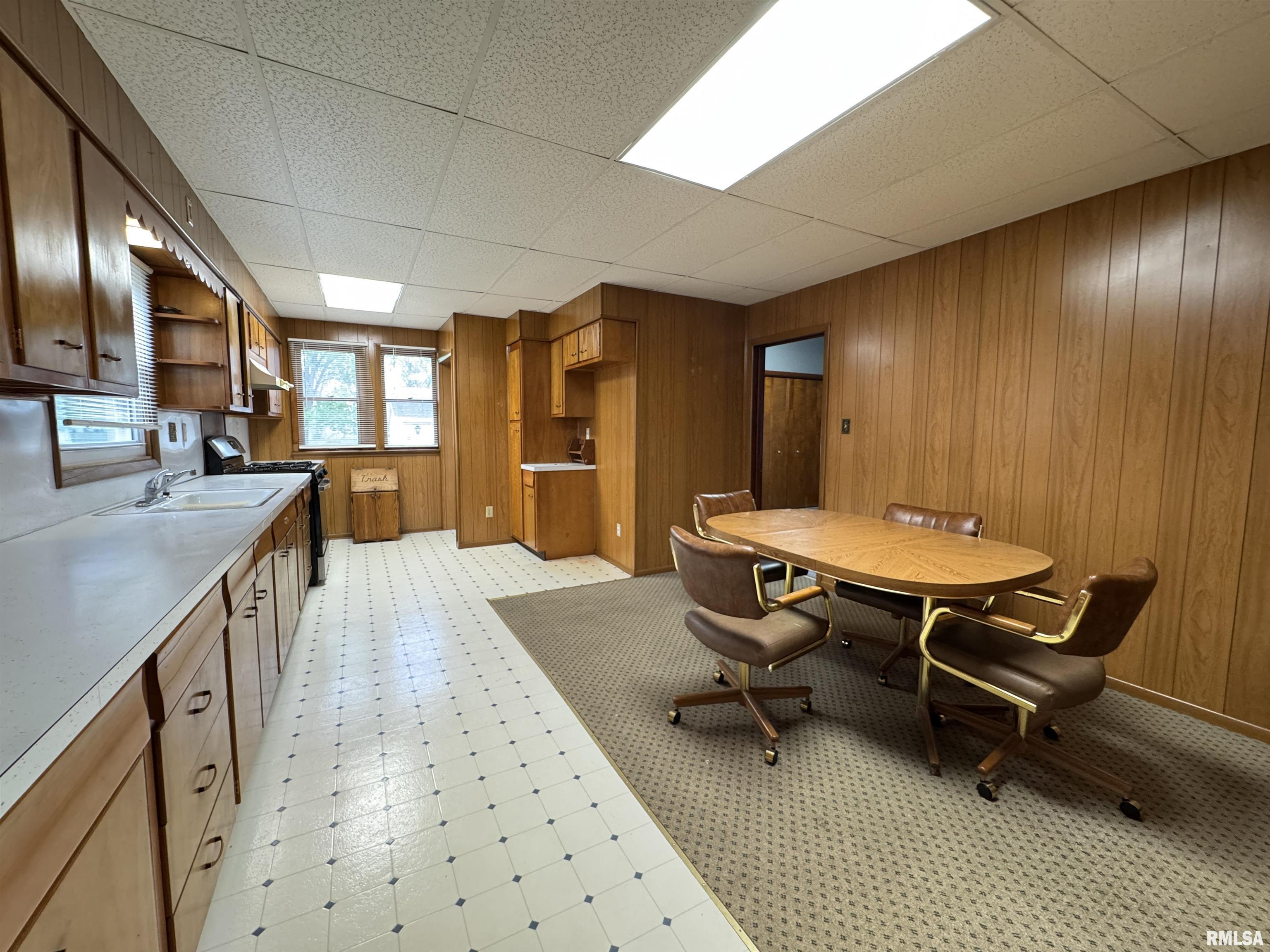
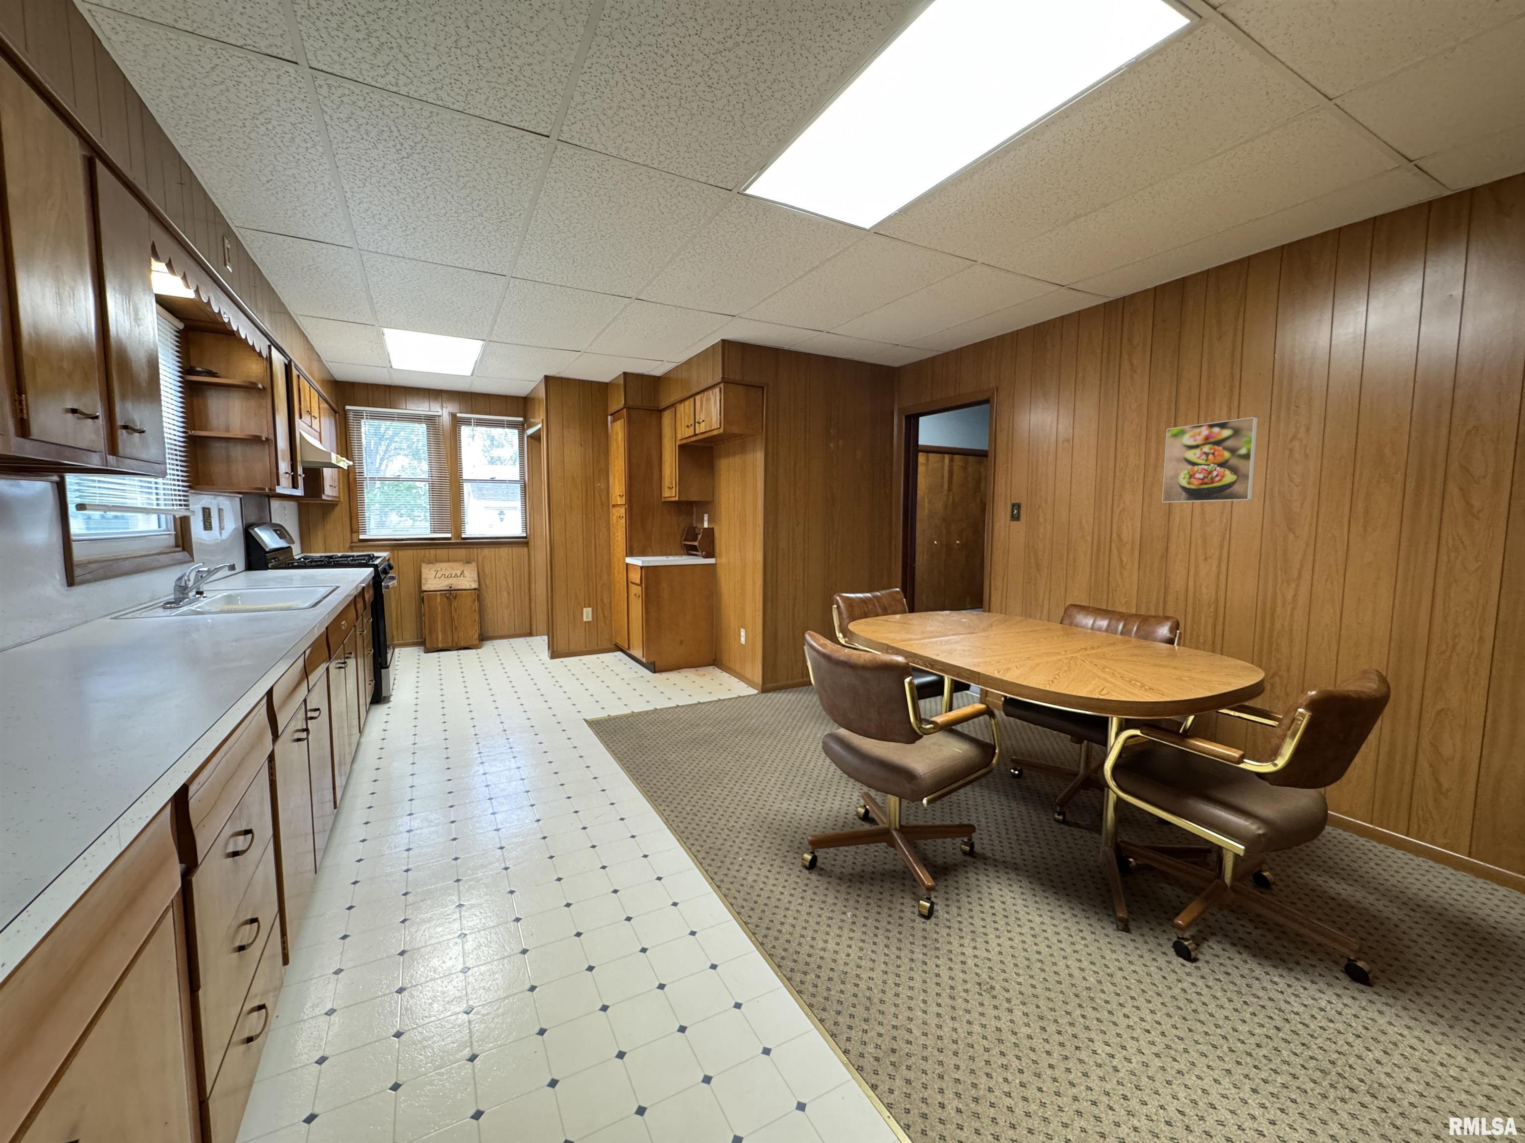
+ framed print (1207, 462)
